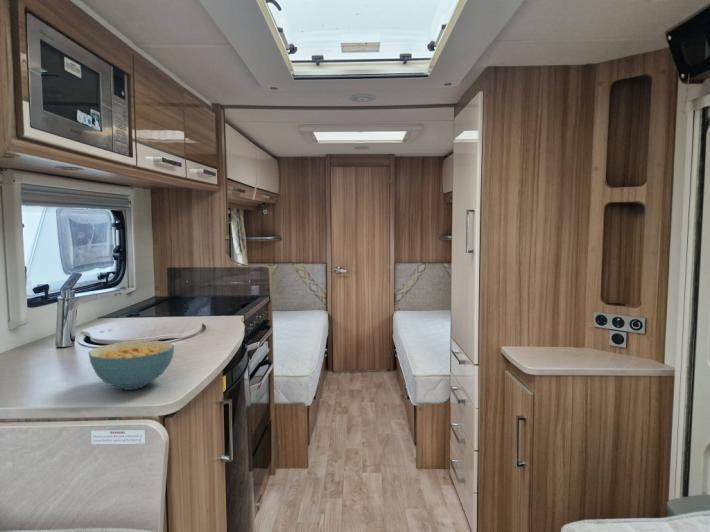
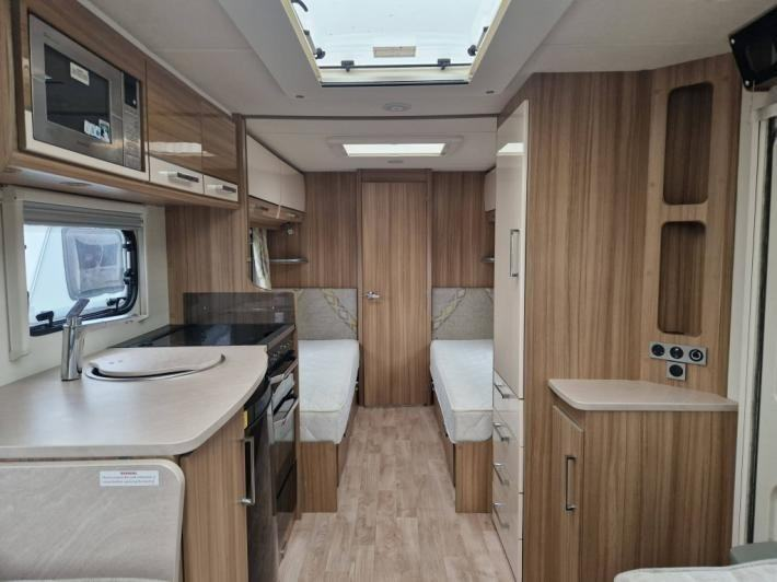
- cereal bowl (133, 367)
